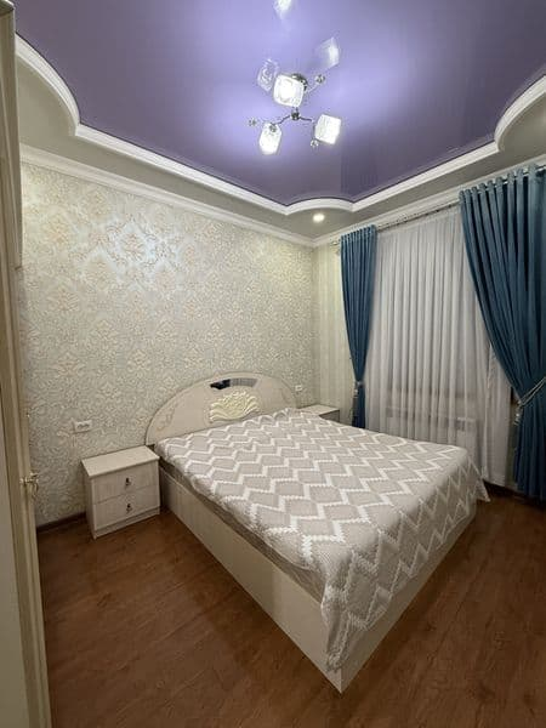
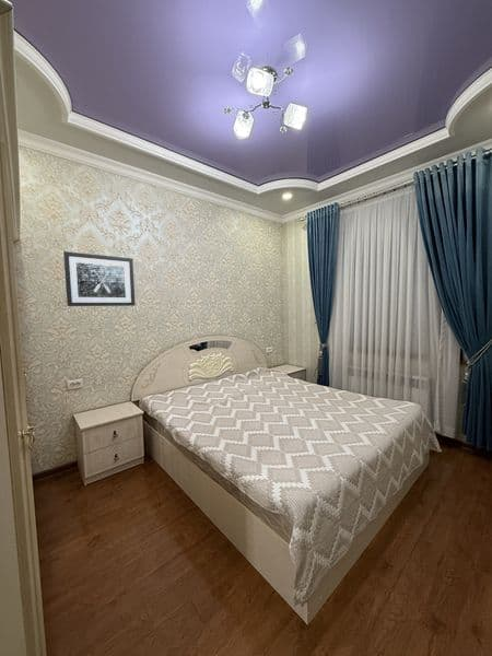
+ wall art (102, 280)
